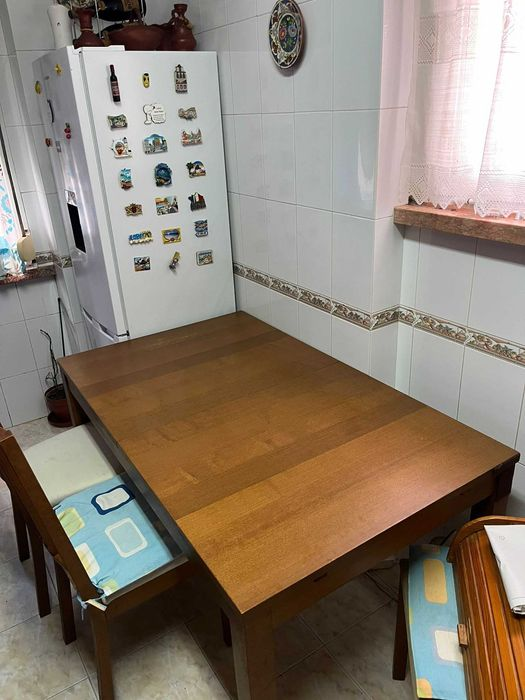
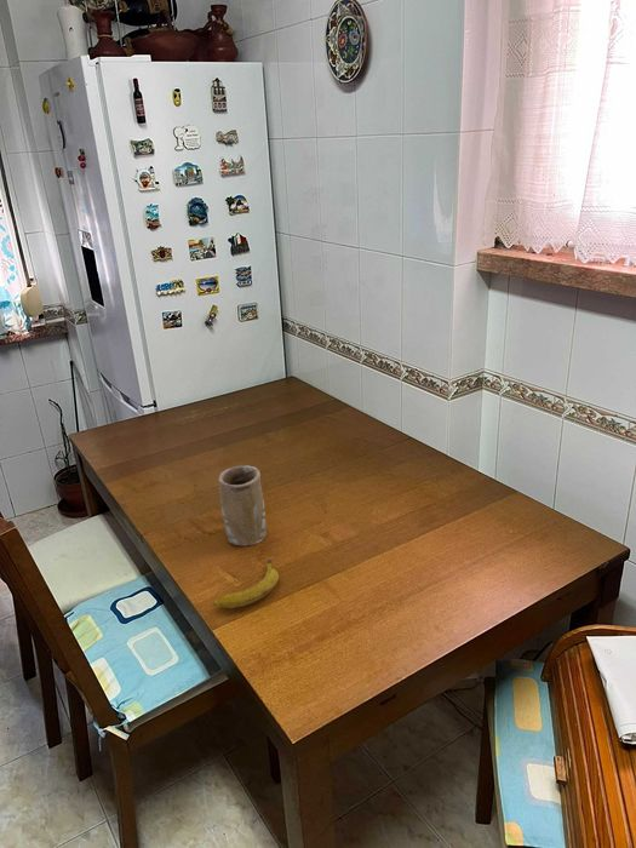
+ banana (250, 588)
+ mug (237, 502)
